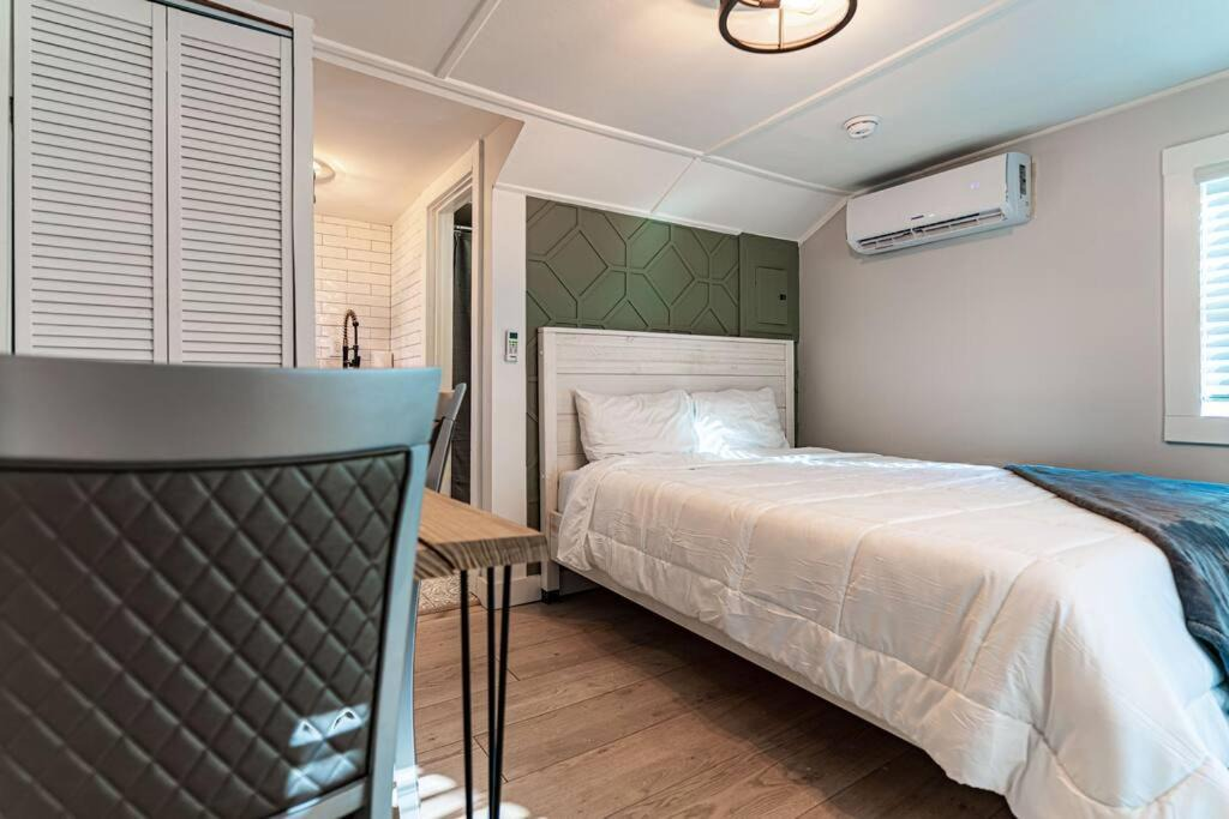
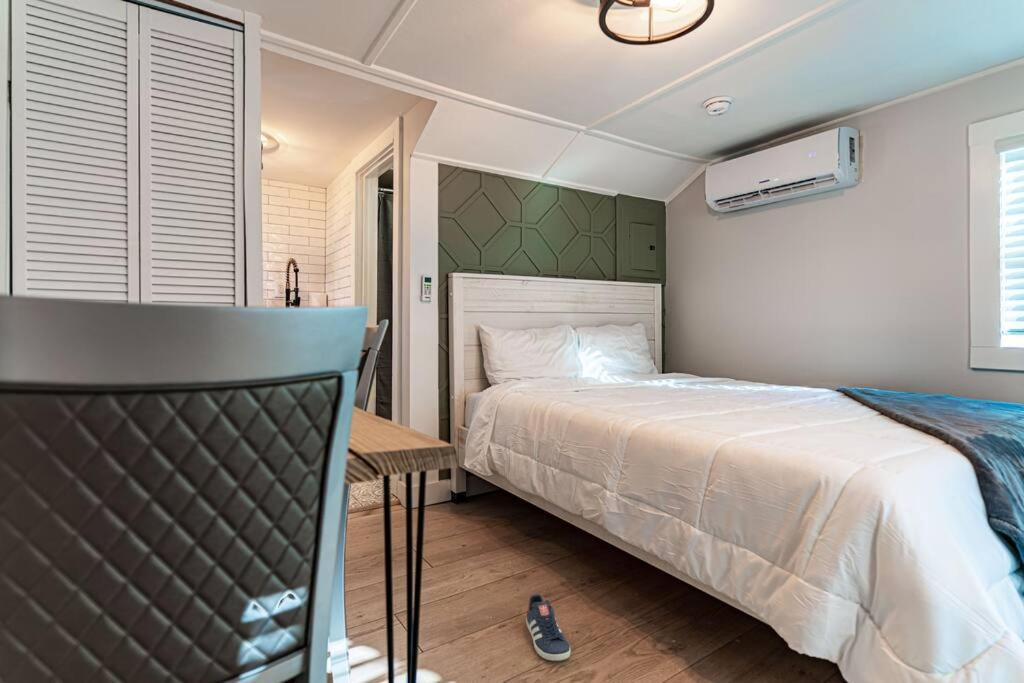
+ sneaker (545, 623)
